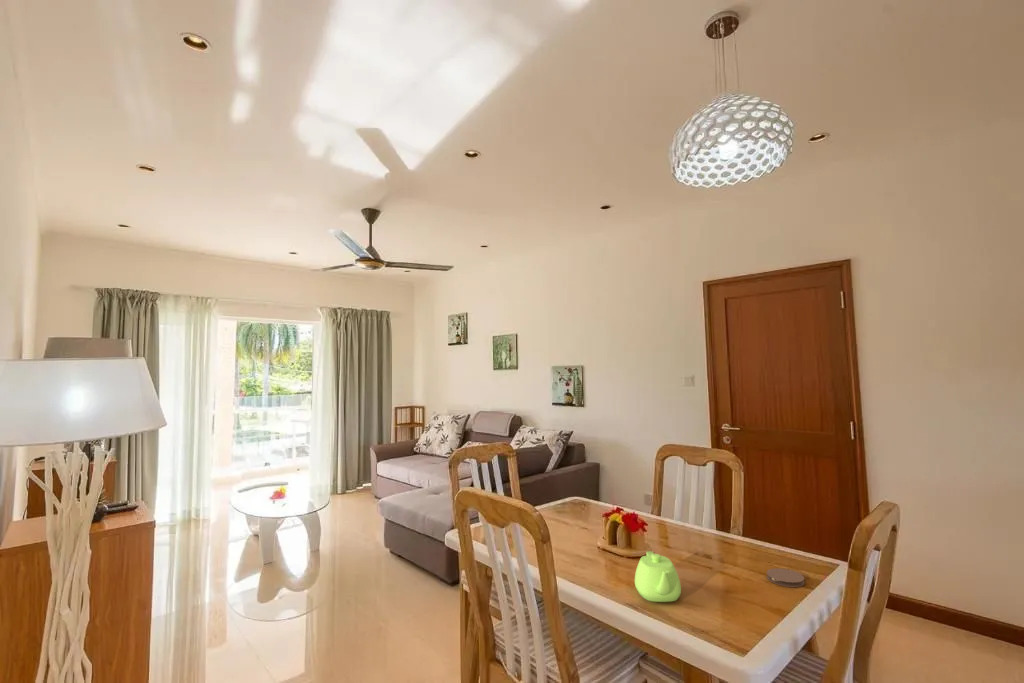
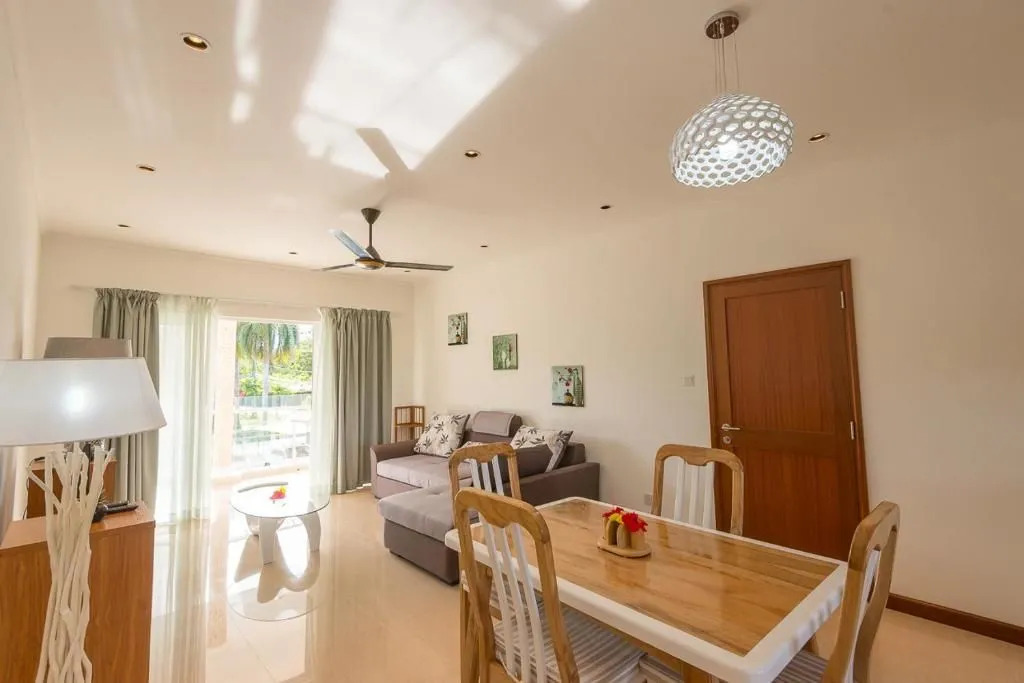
- teapot (657, 575)
- coaster (785, 577)
